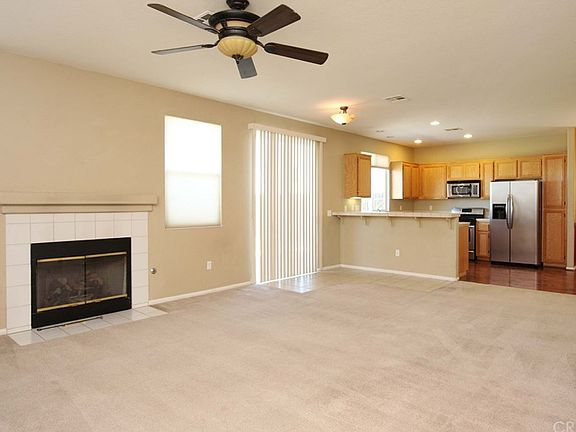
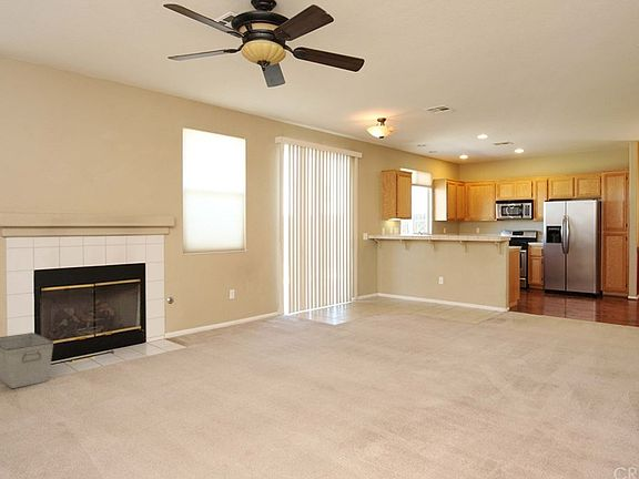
+ storage bin (20, 358)
